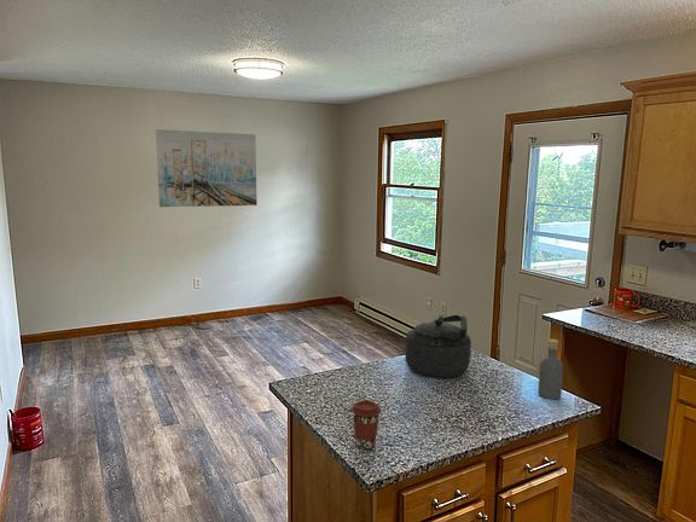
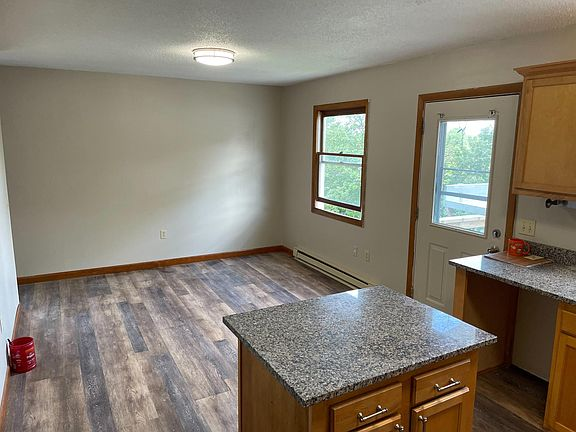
- kettle (439, 343)
- wall art (208, 169)
- coffee cup (365, 424)
- bottle (551, 367)
